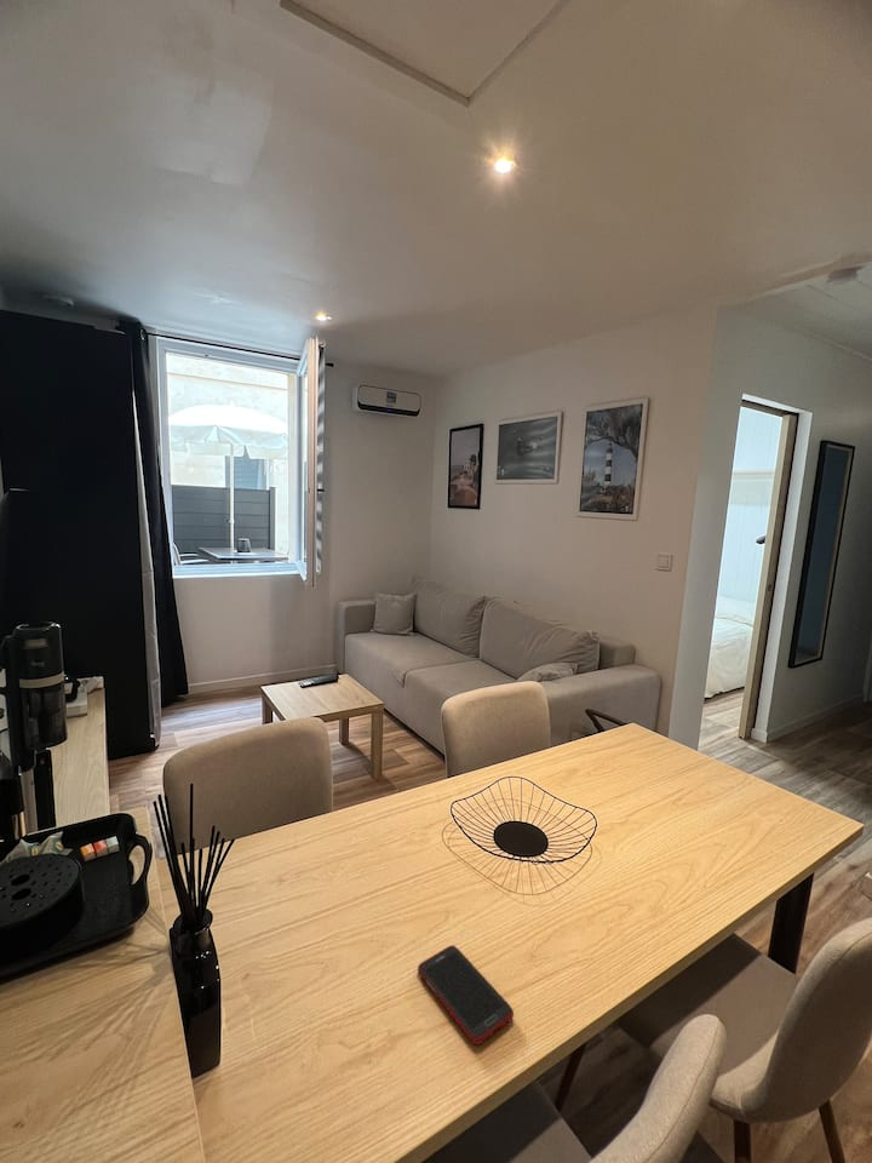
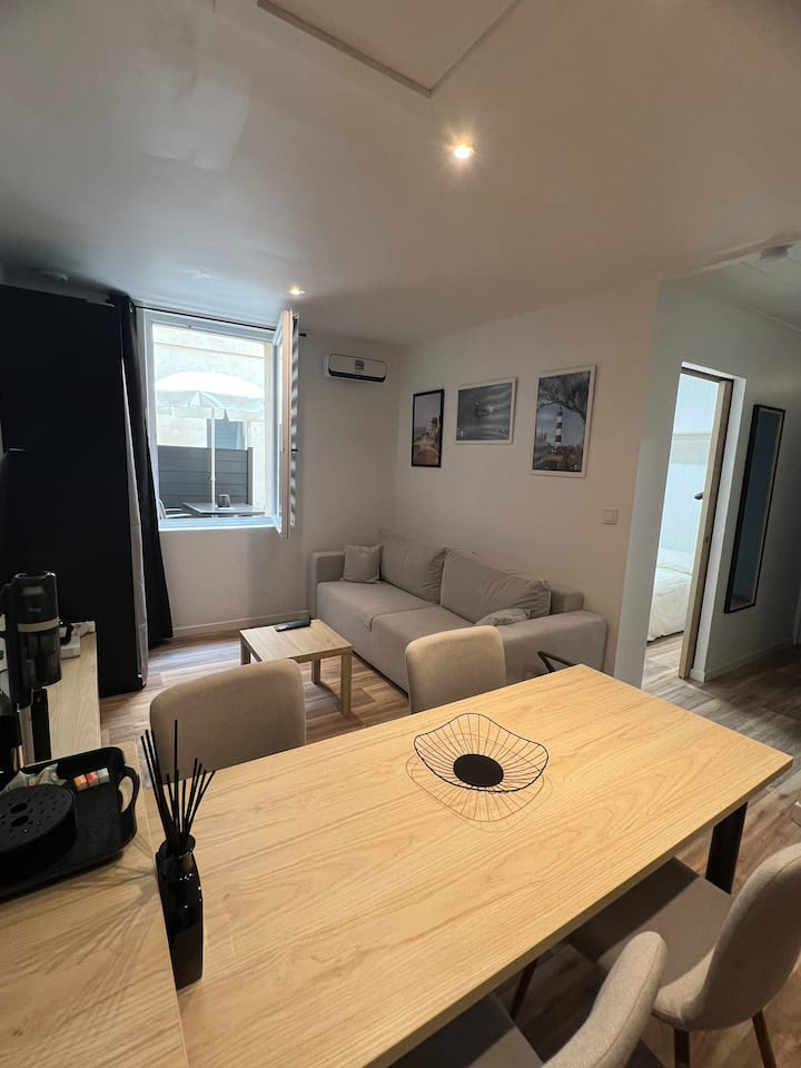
- cell phone (463, 990)
